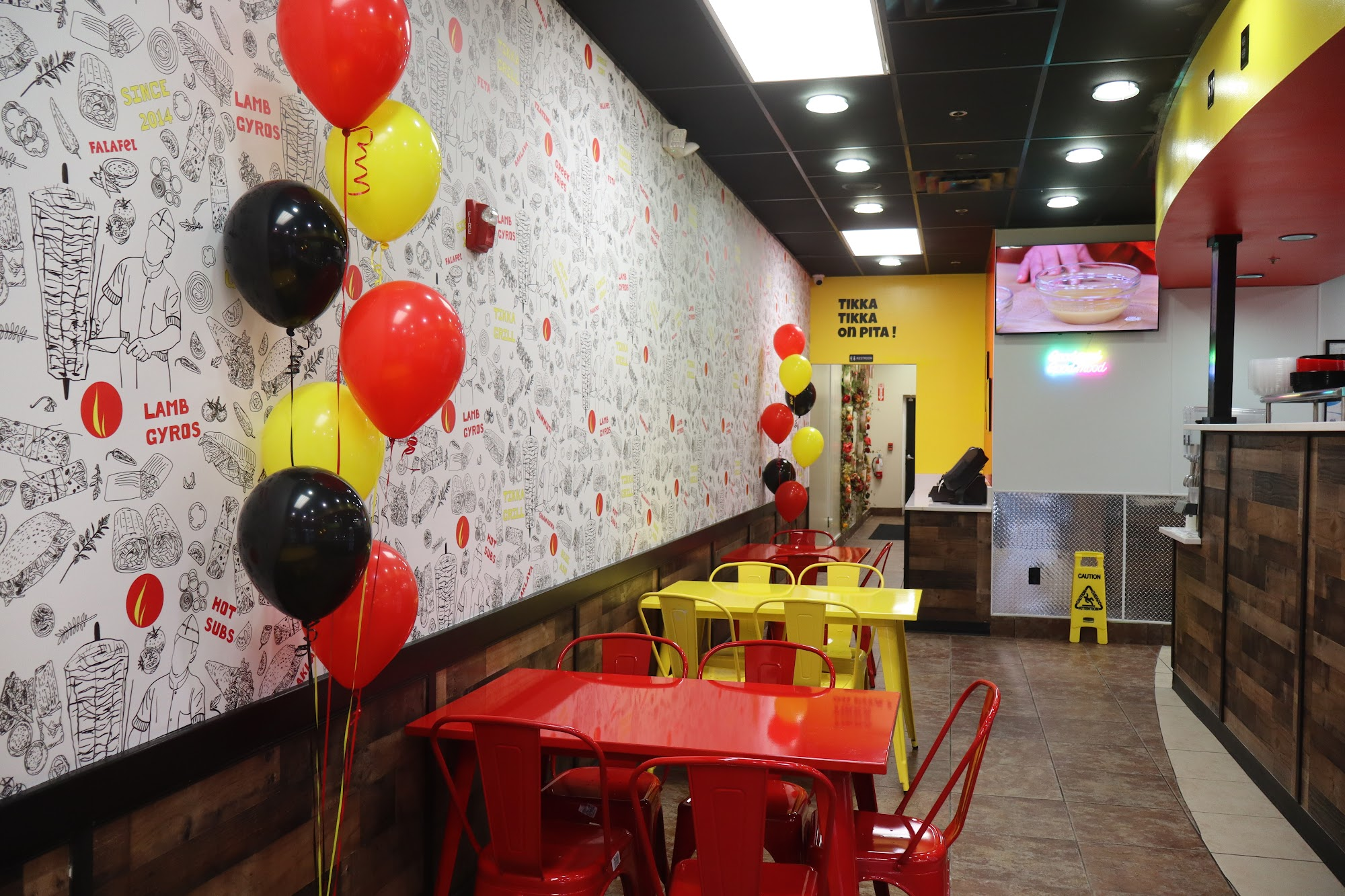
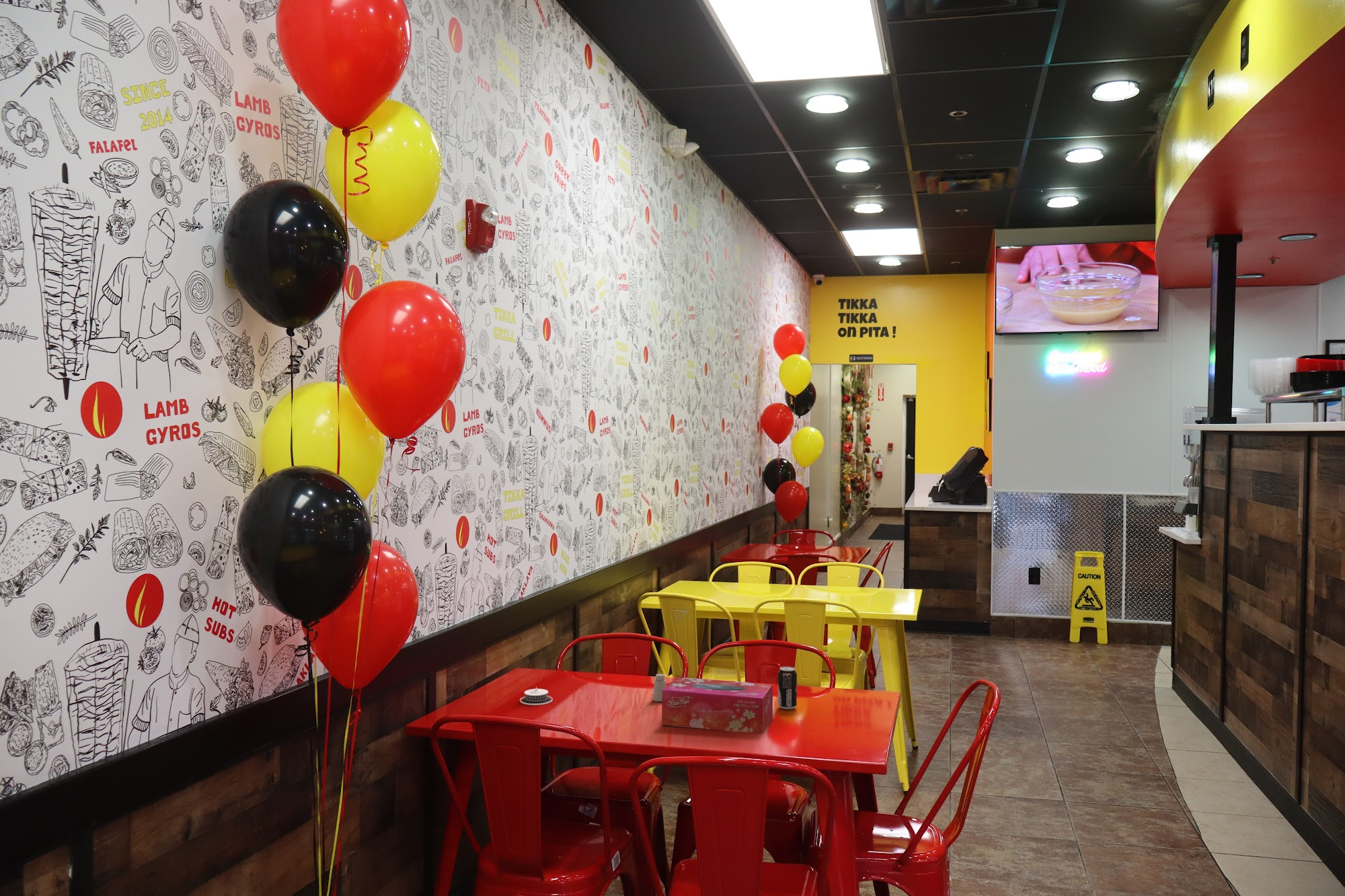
+ architectural model (536, 693)
+ beverage can (787, 688)
+ saltshaker (660, 687)
+ tissue box (718, 704)
